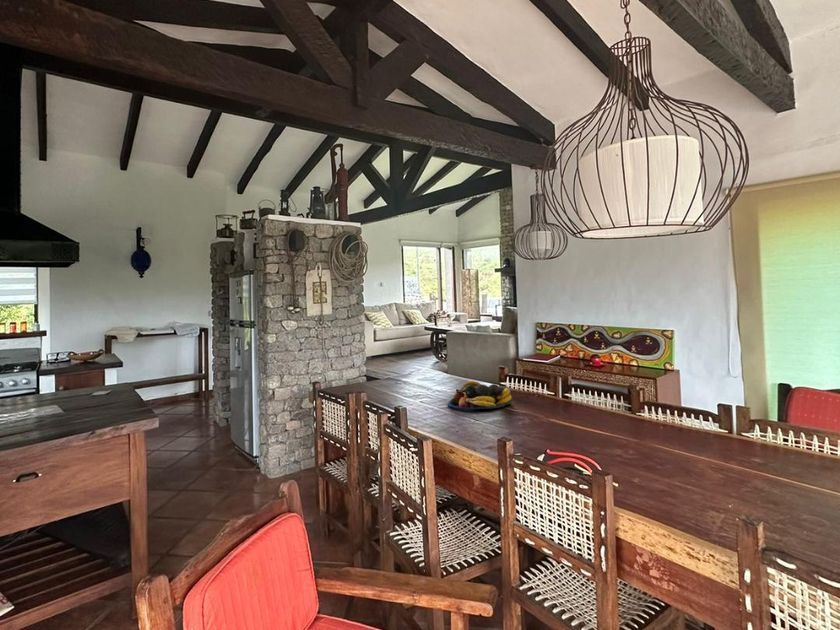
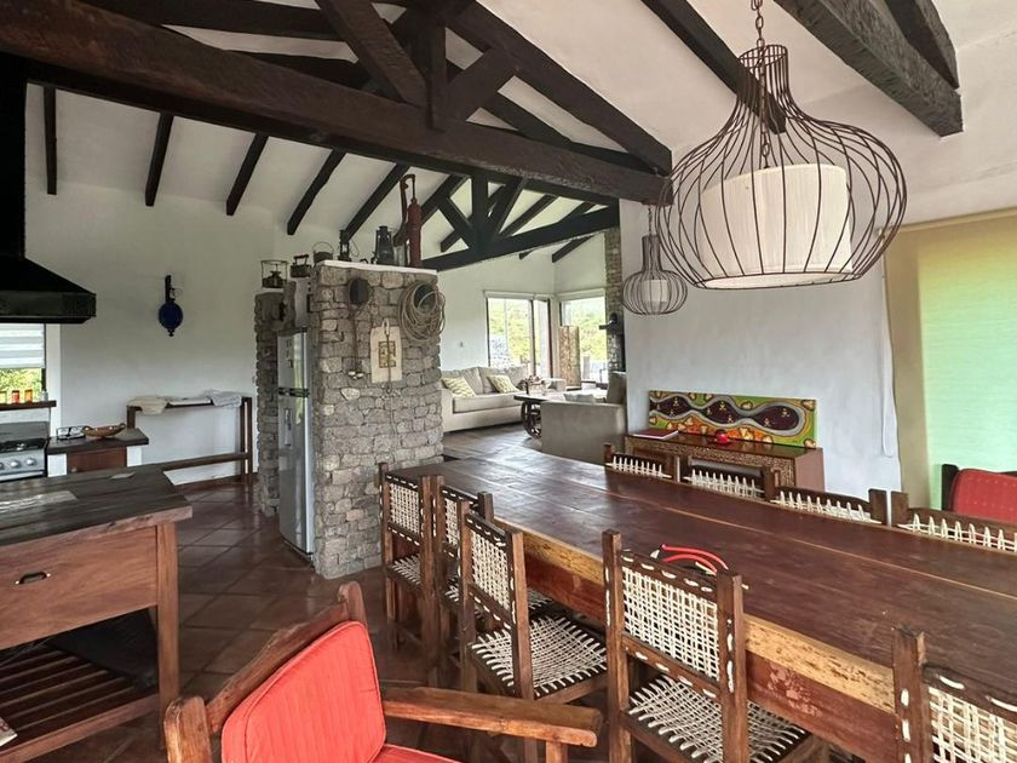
- fruit bowl (478, 392)
